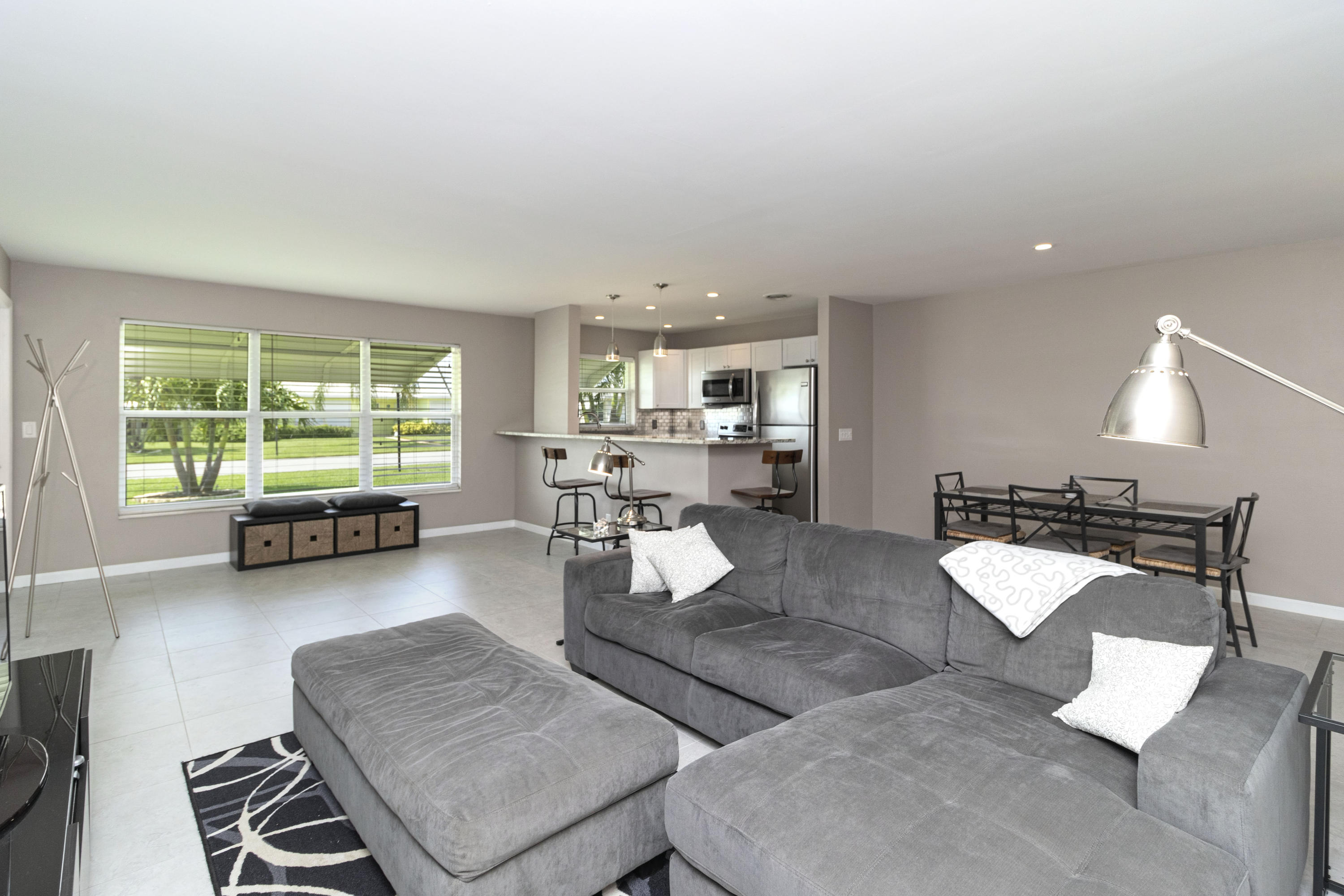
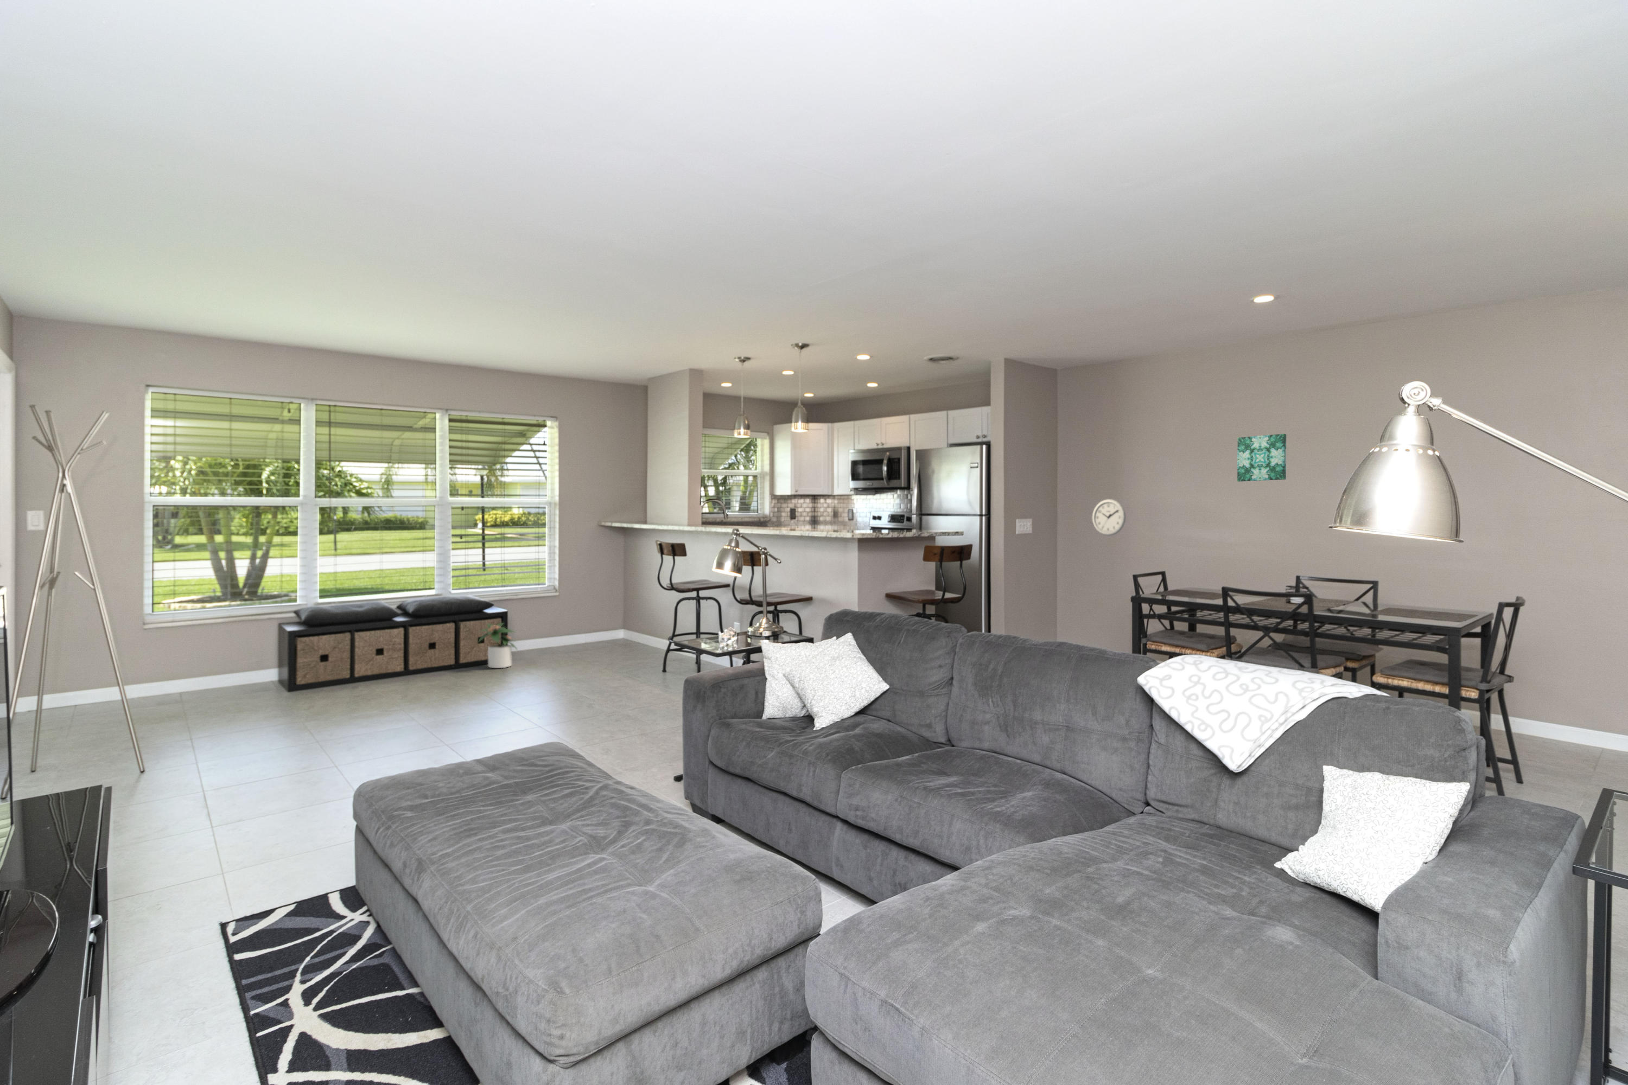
+ wall clock (1108, 517)
+ wall art (1261, 458)
+ potted plant (497, 645)
